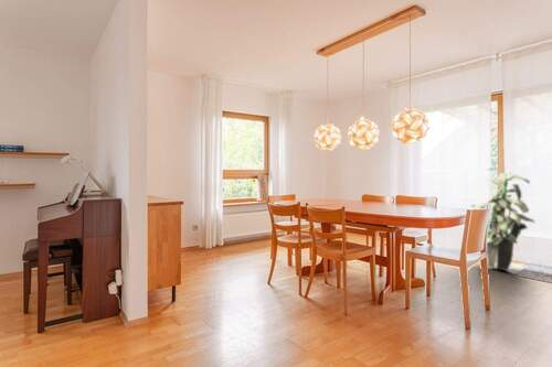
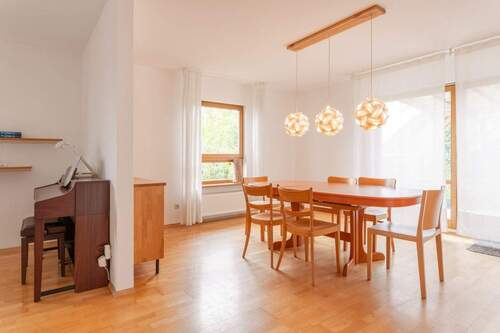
- indoor plant (498, 217)
